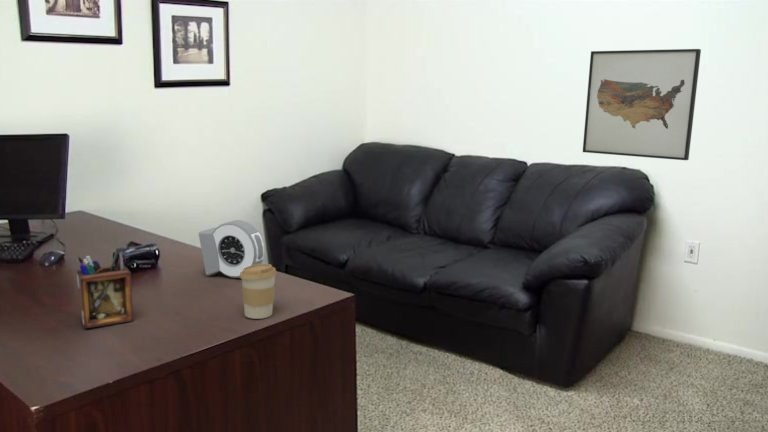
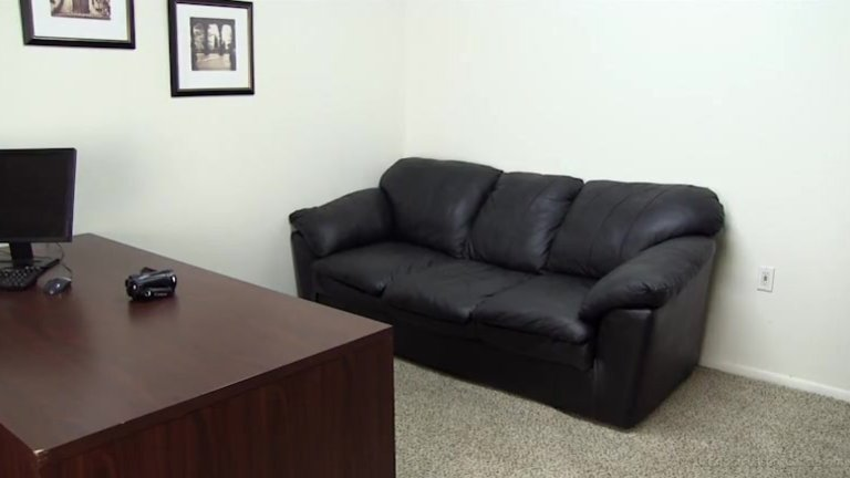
- alarm clock (234, 248)
- wall art (638, 103)
- coffee cup (258, 290)
- desk organizer (104, 286)
